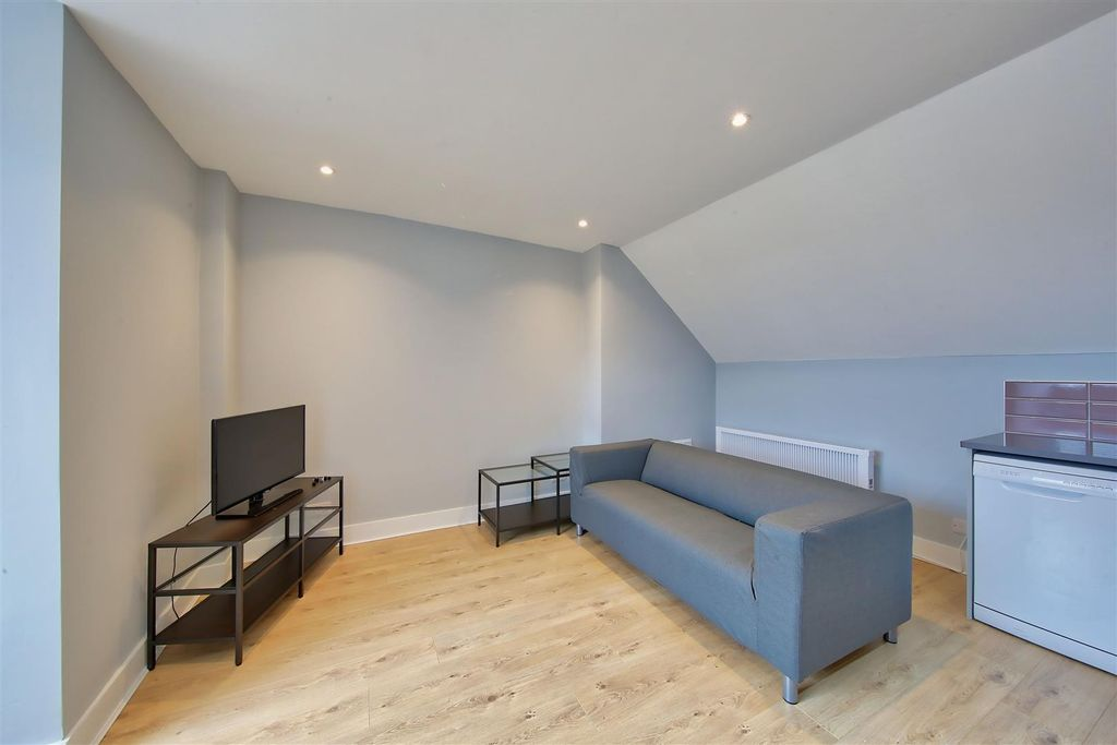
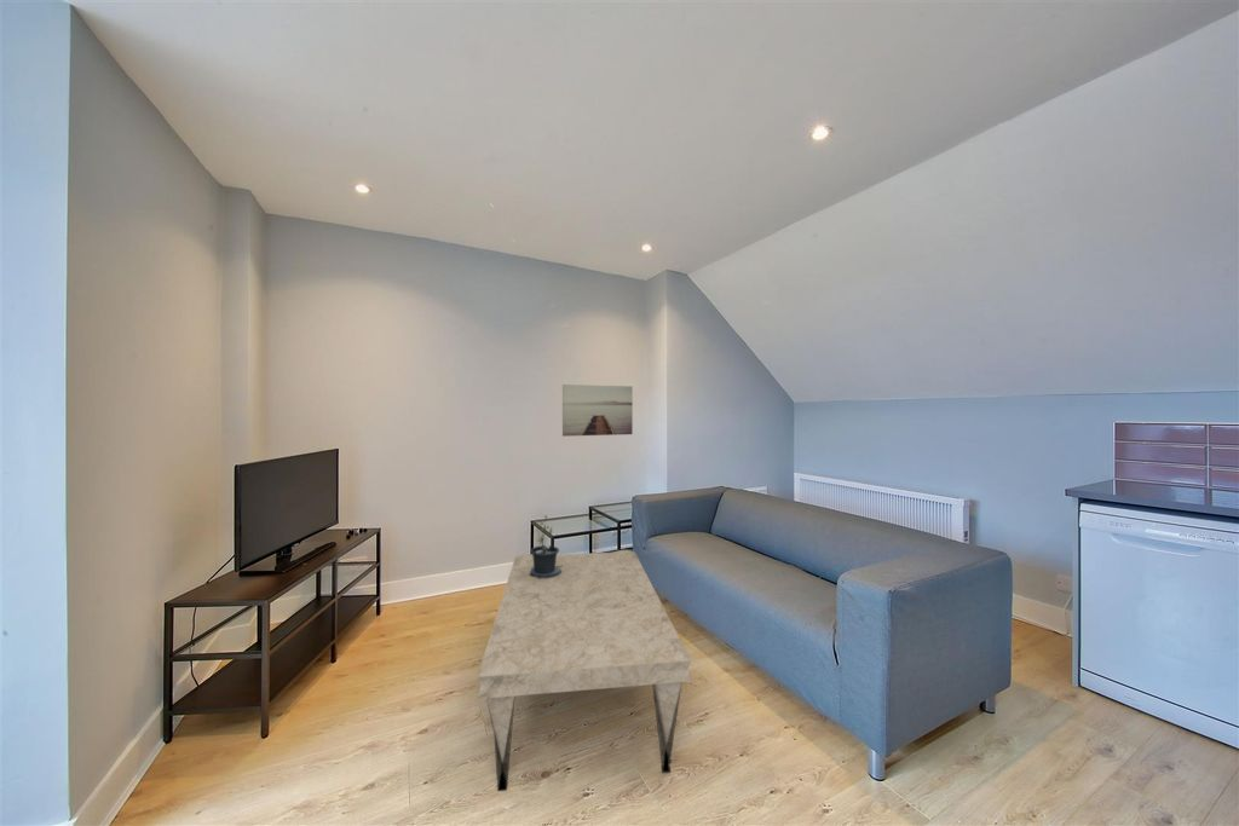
+ potted plant (544, 543)
+ coffee table (580, 637)
+ wall art (598, 410)
